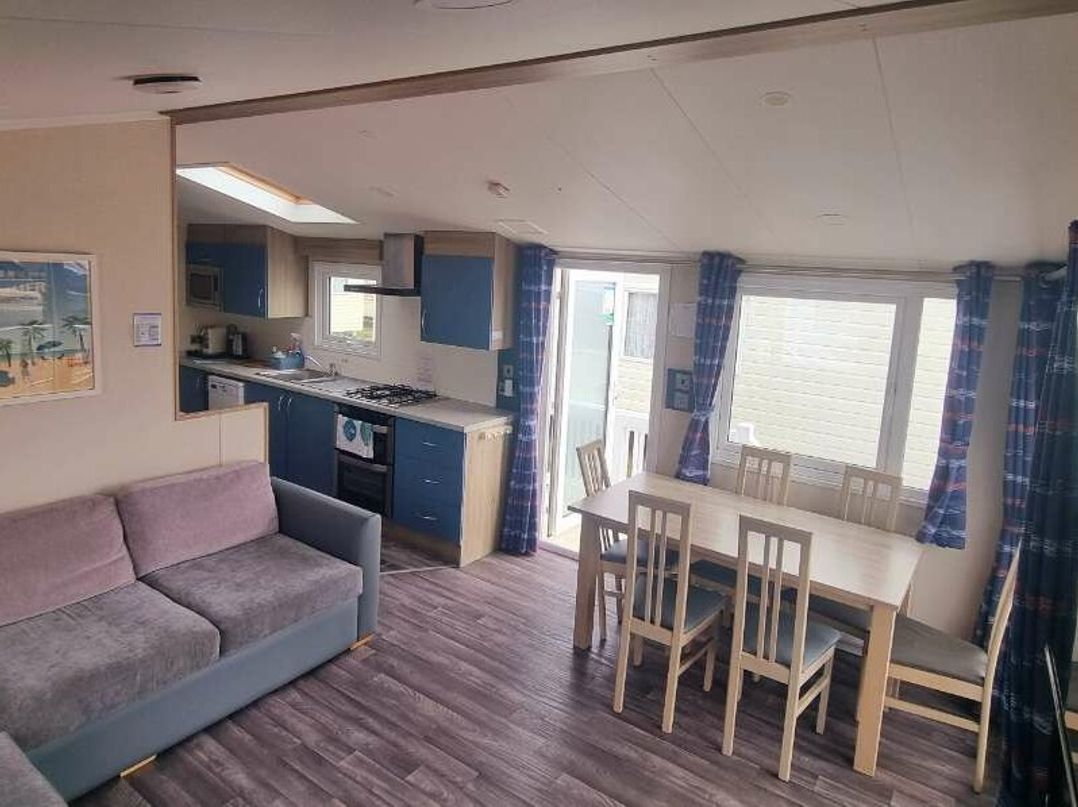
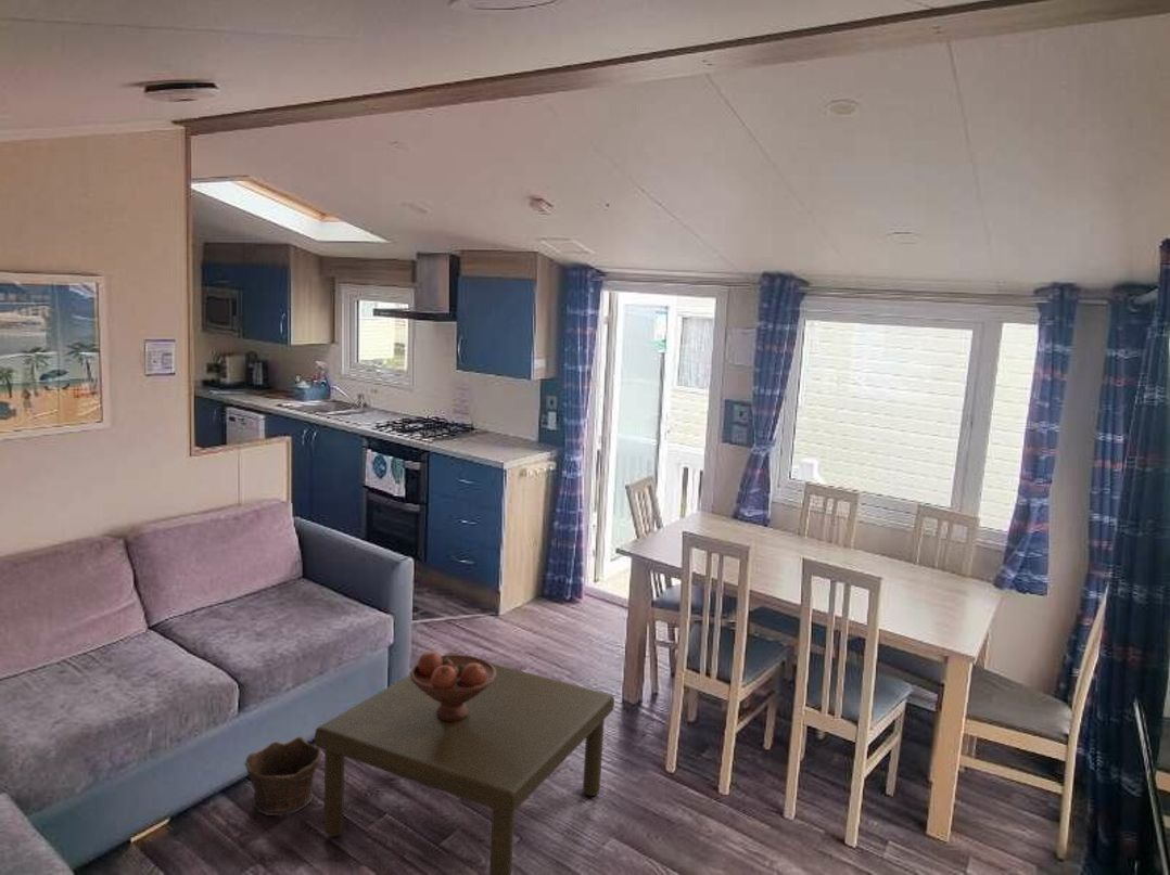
+ clay pot (283, 768)
+ coffee table (472, 761)
+ fruit bowl (453, 684)
